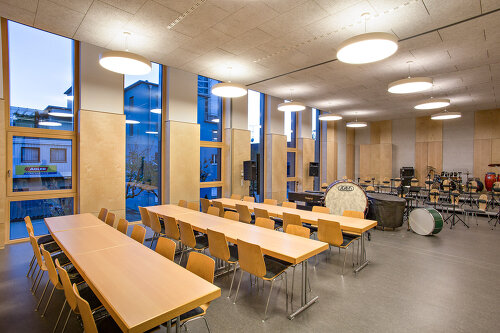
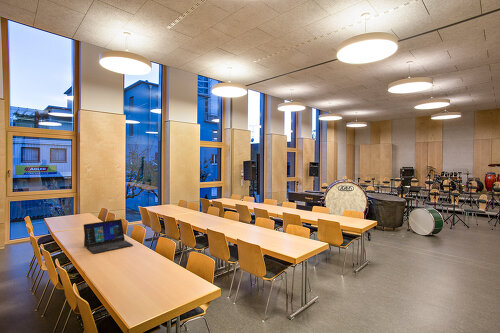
+ laptop (108, 234)
